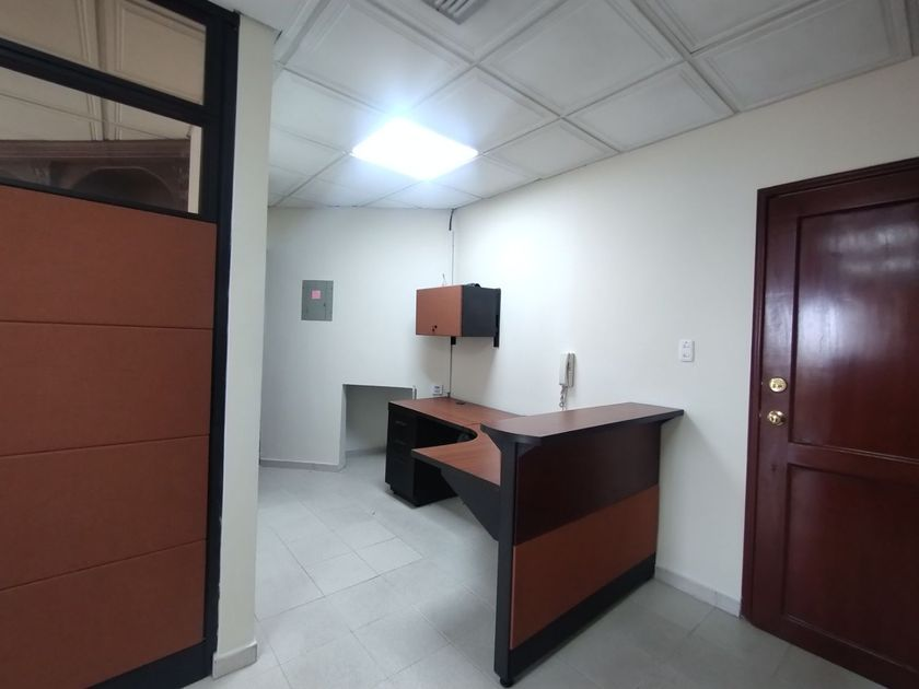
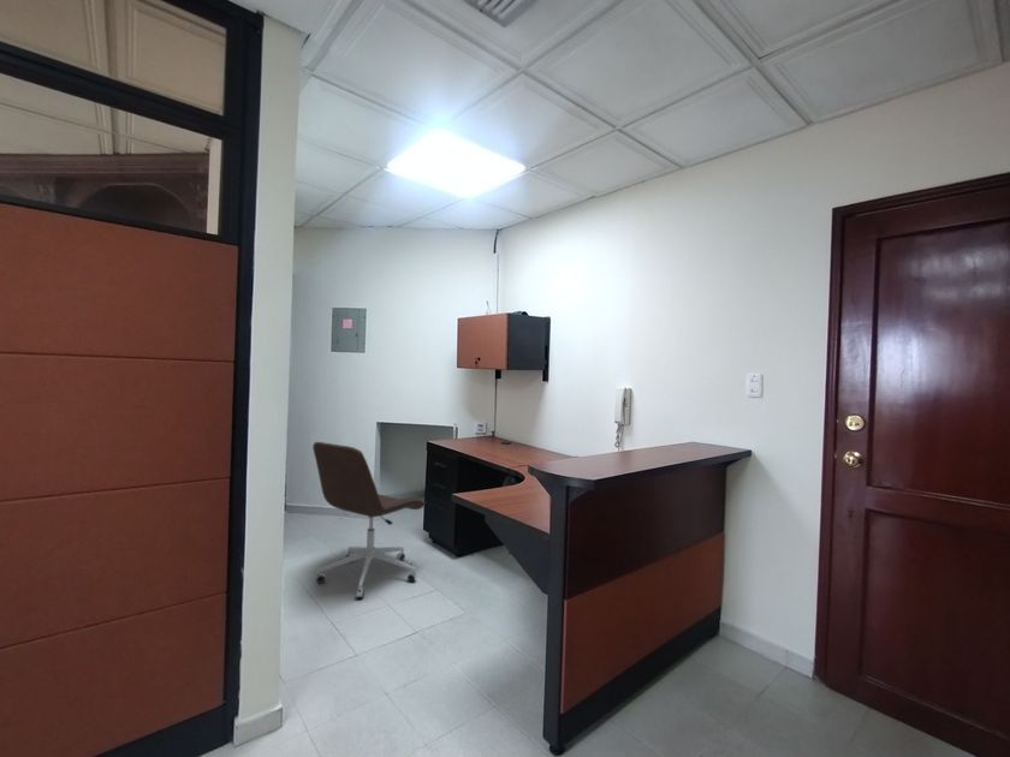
+ office chair (370, 507)
